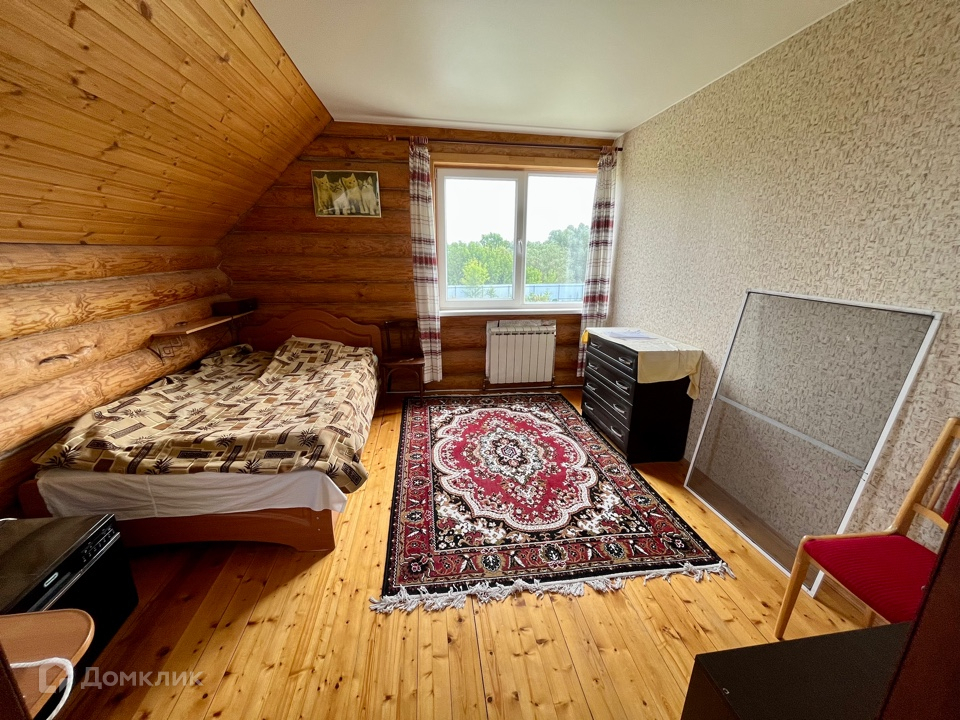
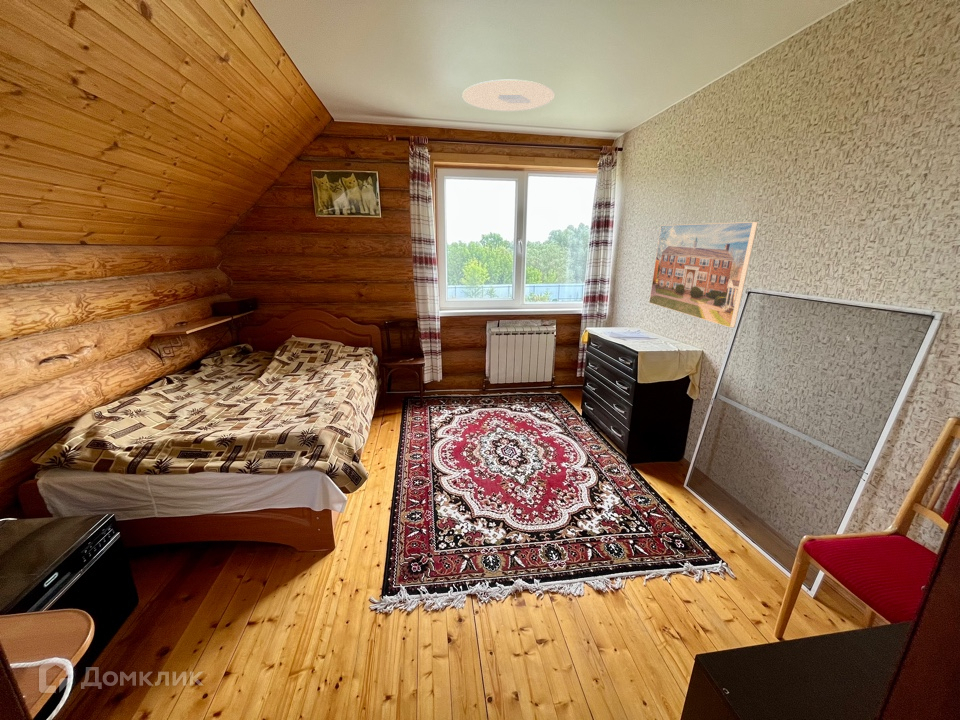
+ ceiling light (508, 92)
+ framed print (693, 270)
